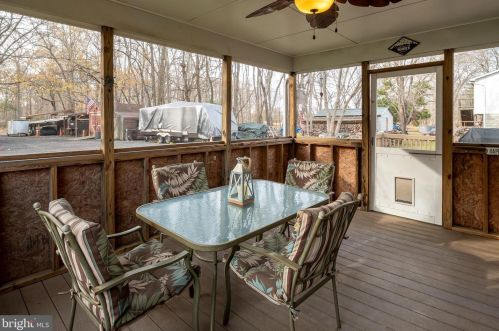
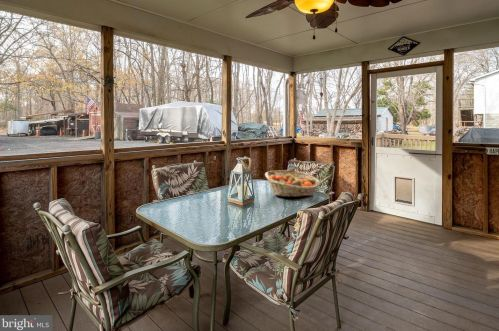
+ fruit basket (292, 182)
